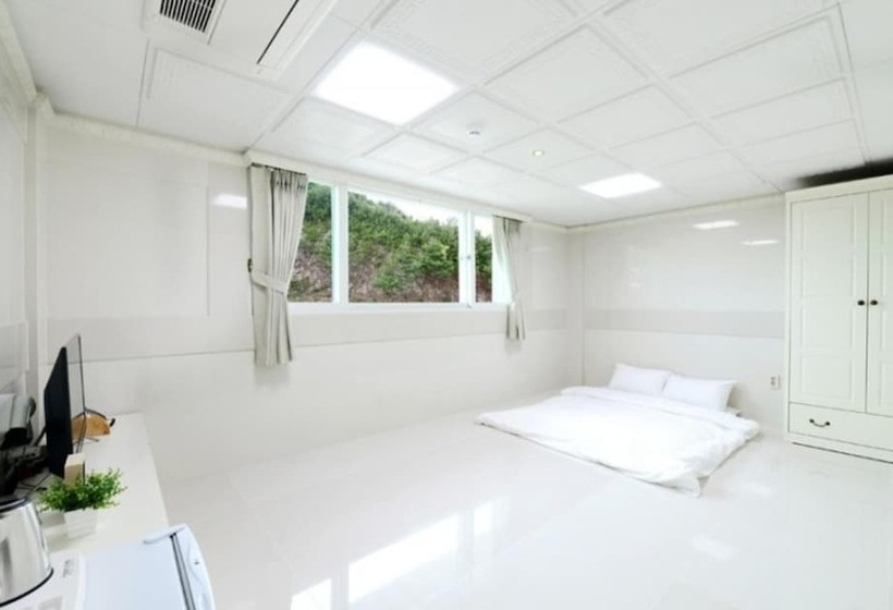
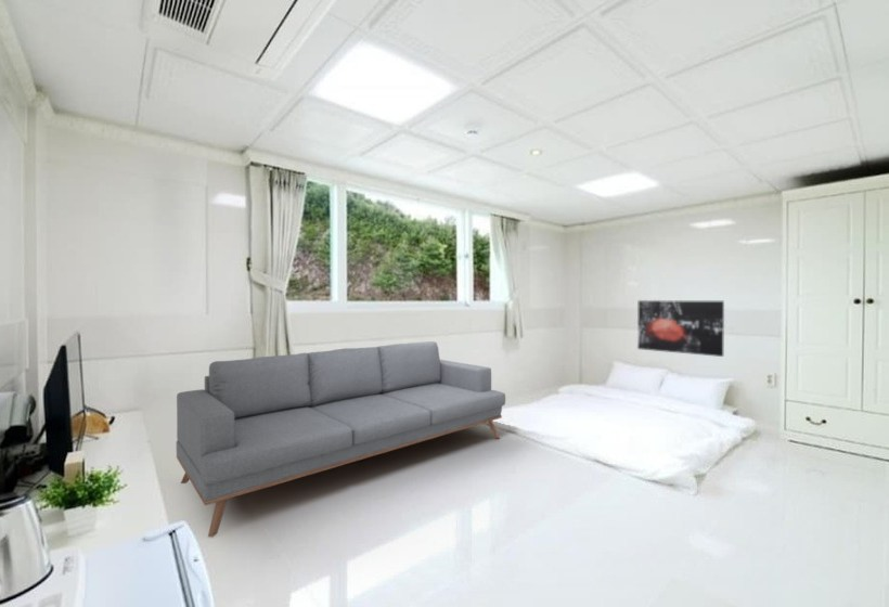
+ sofa (362, 404)
+ wall art (678, 326)
